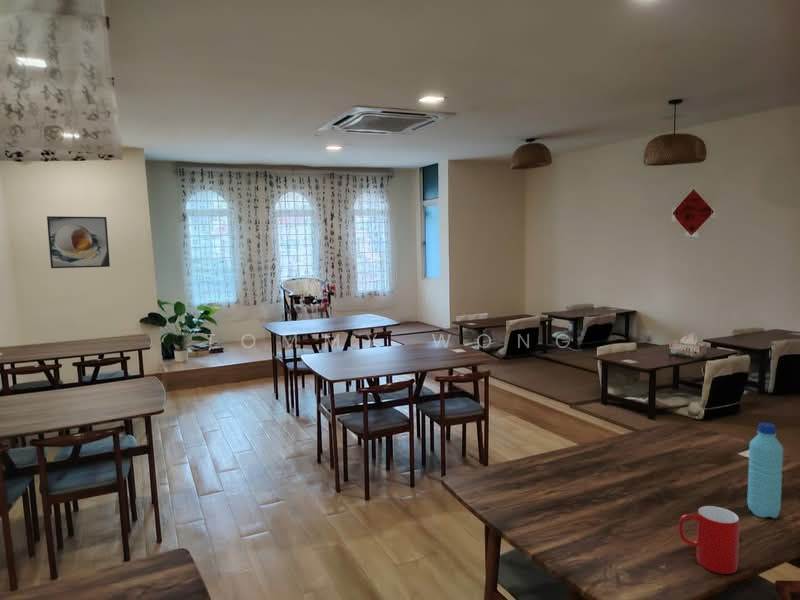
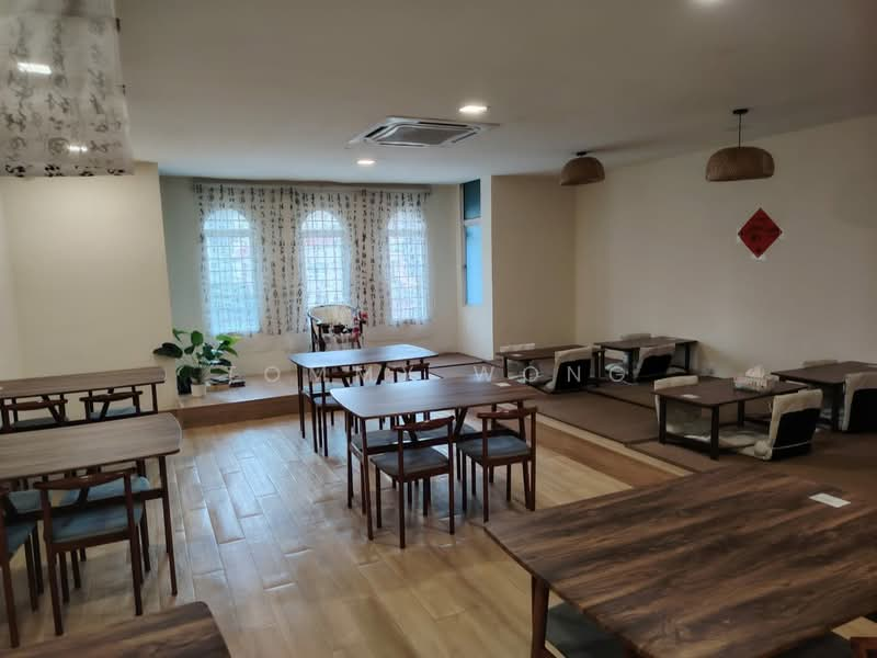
- water bottle (765, 469)
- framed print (79, 242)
- cup (709, 536)
